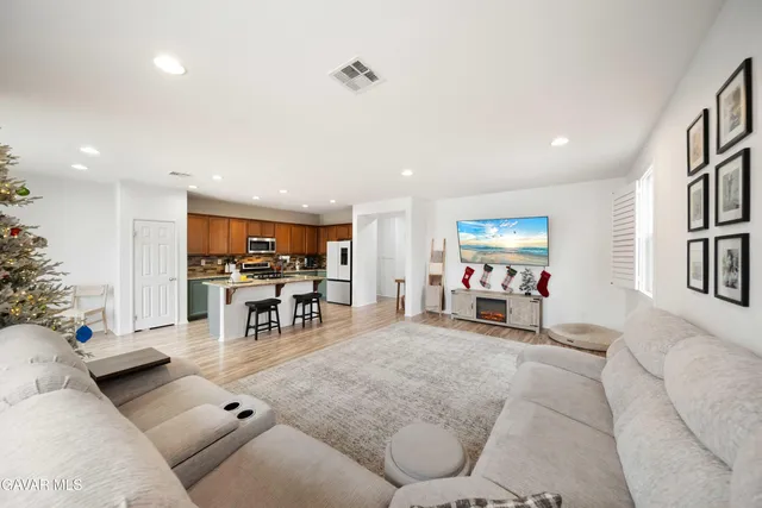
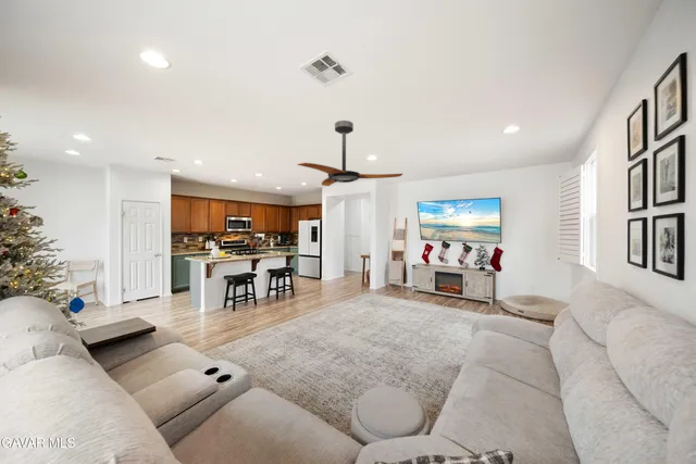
+ ceiling fan (345, 153)
